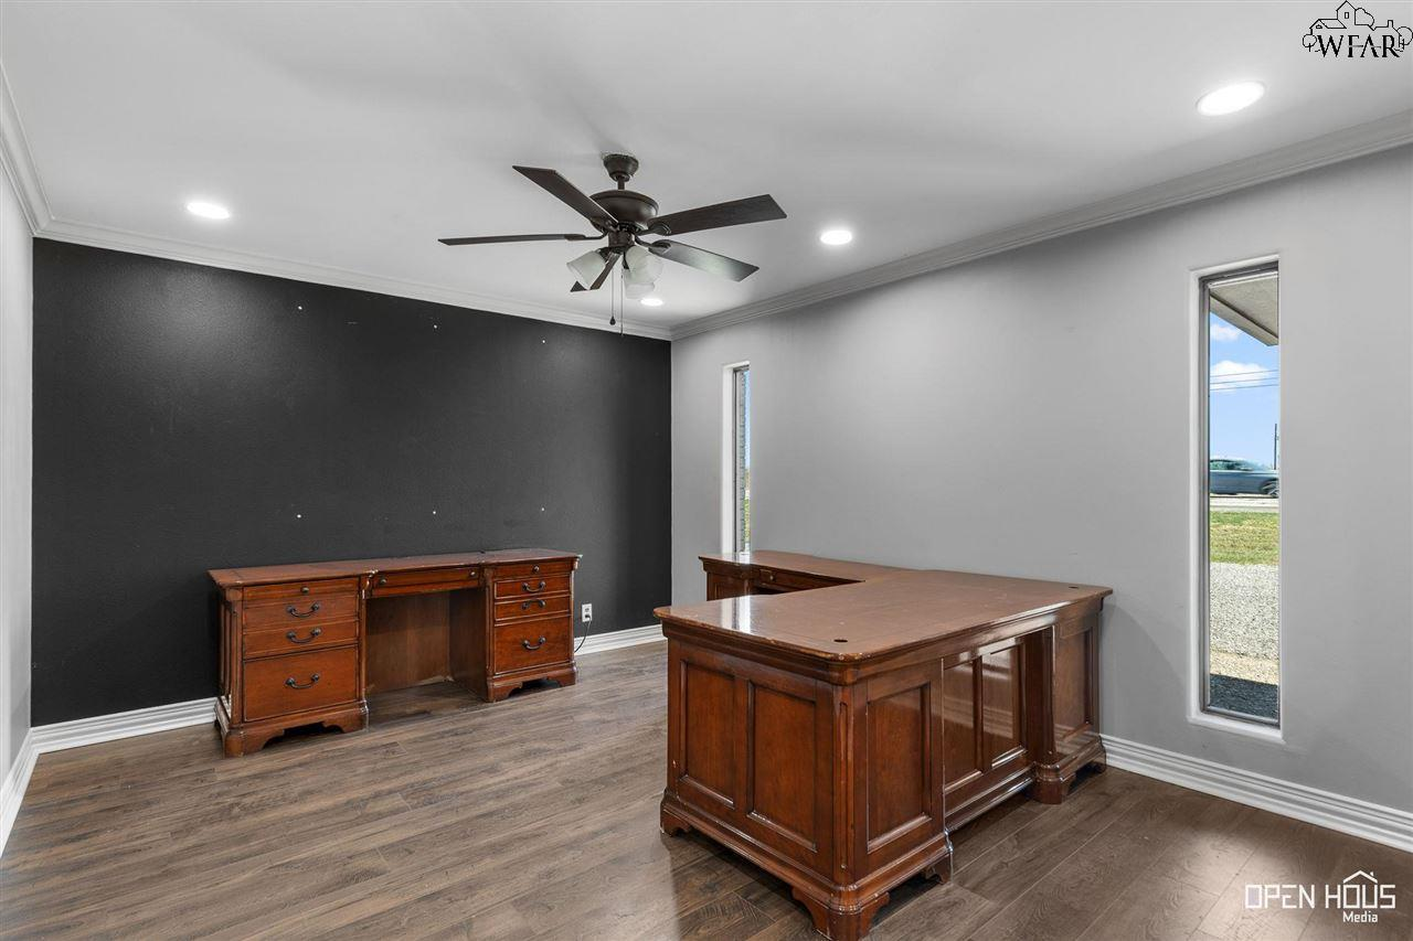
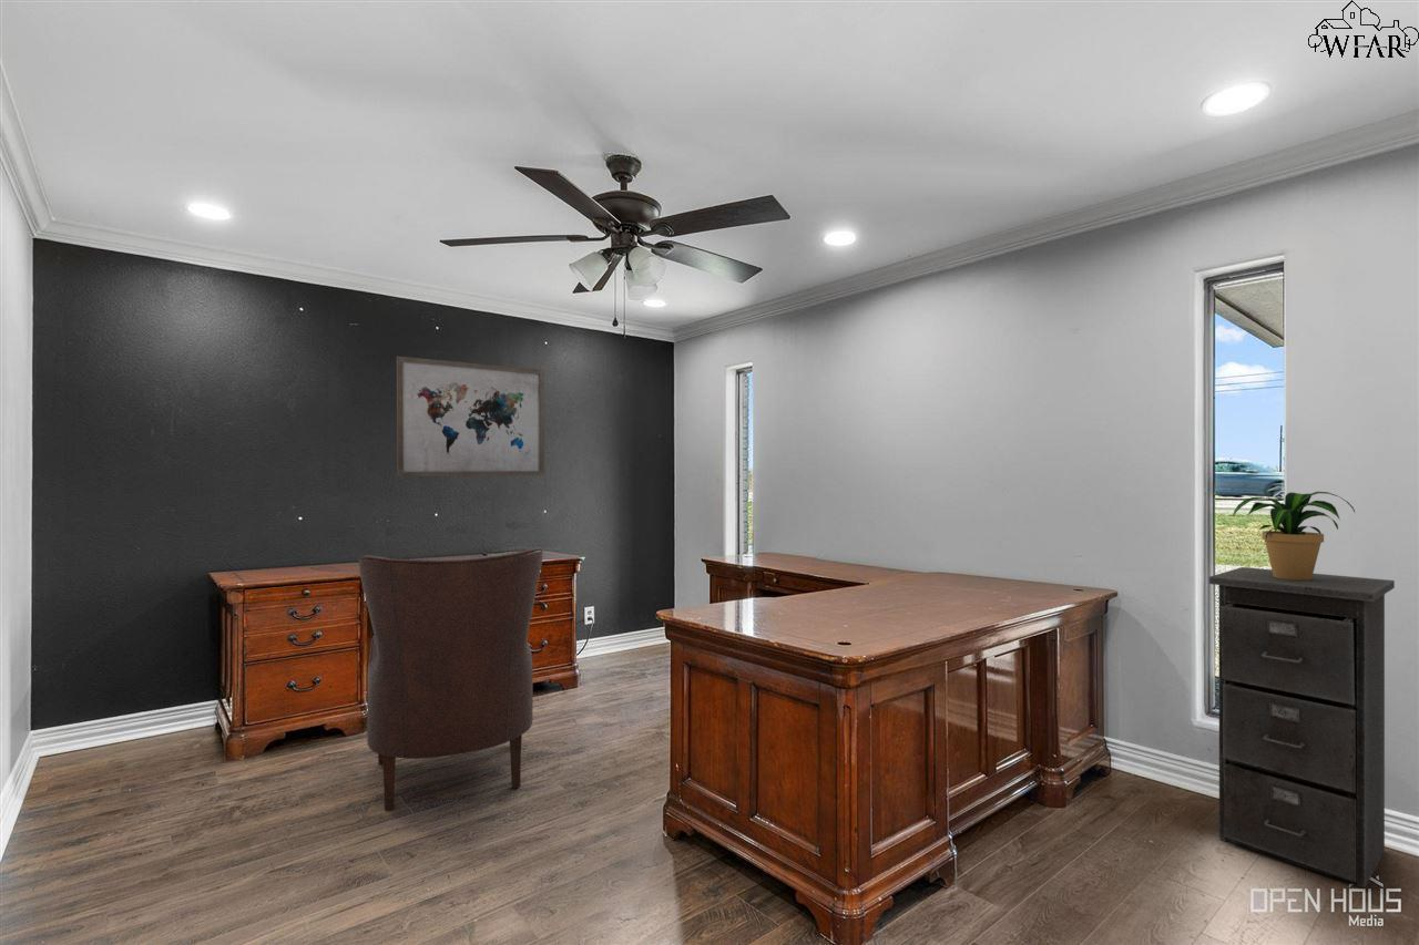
+ potted plant (1293, 534)
+ filing cabinet (1297, 713)
+ chair (452, 666)
+ wall art (474, 419)
